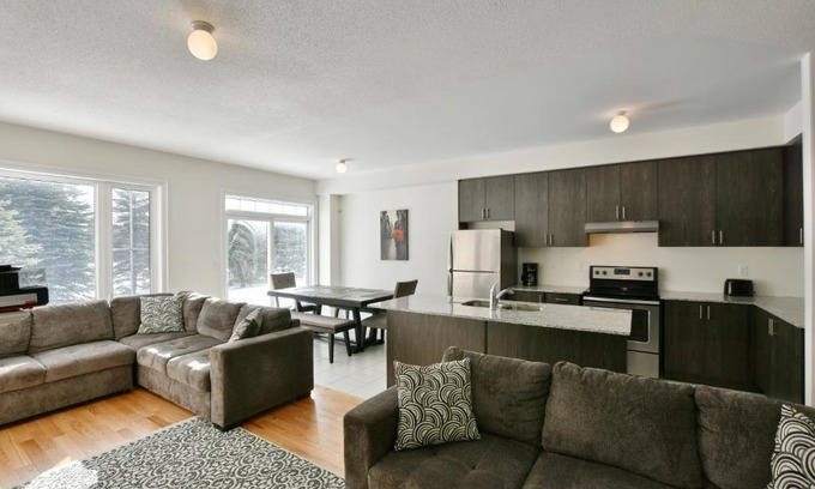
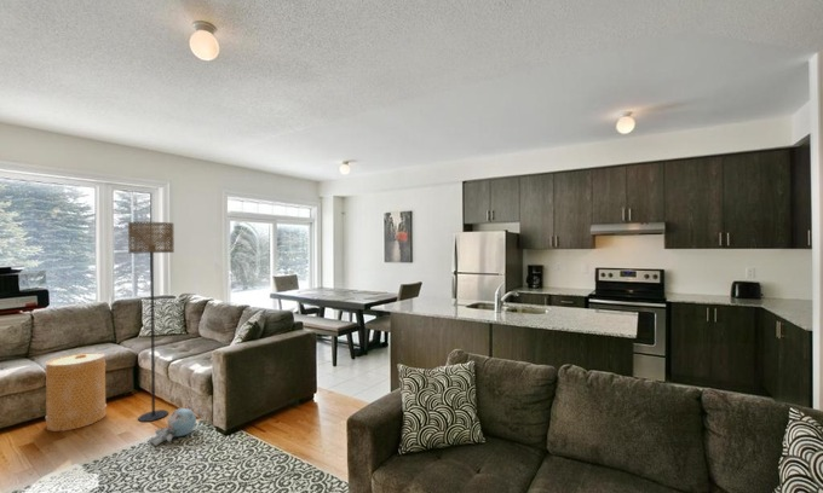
+ floor lamp (152, 319)
+ basket (76, 389)
+ plush toy (173, 424)
